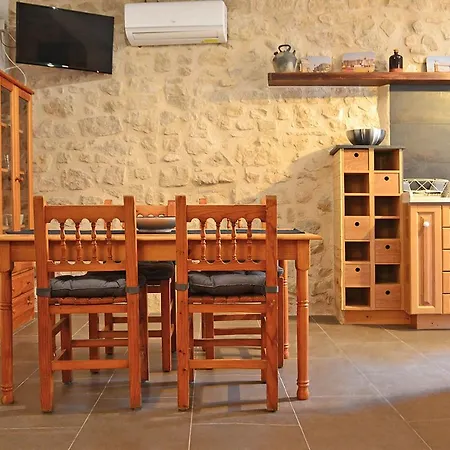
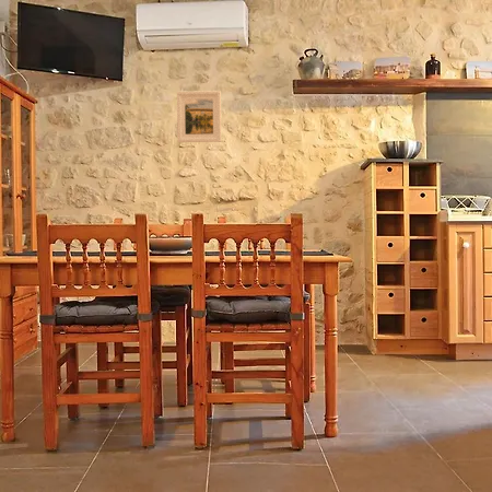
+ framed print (199, 116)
